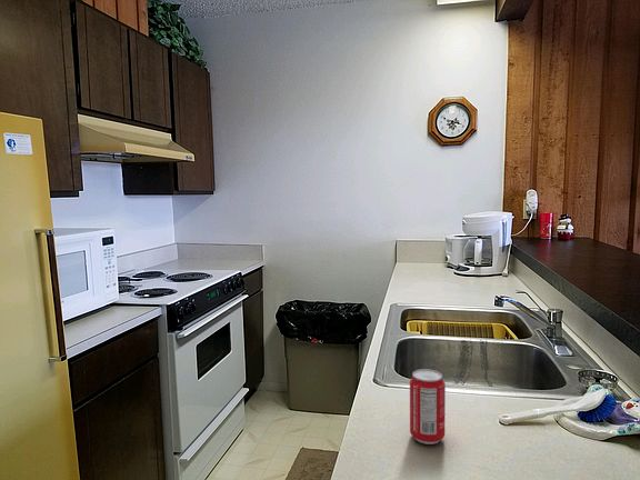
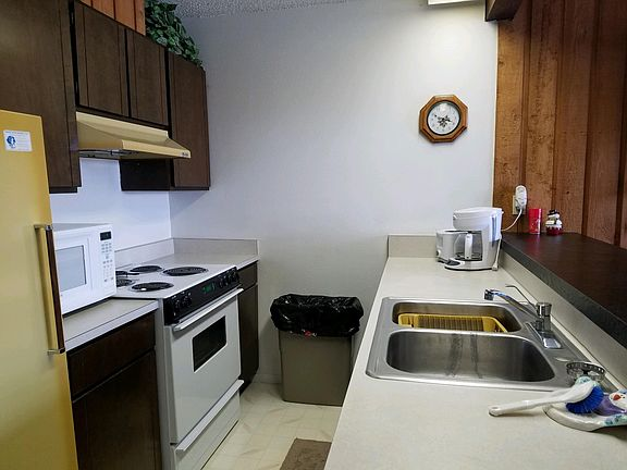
- beverage can (427, 406)
